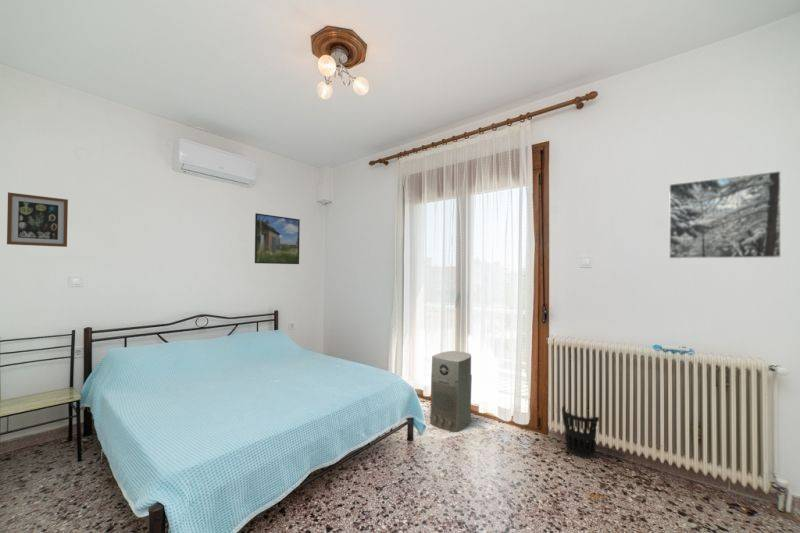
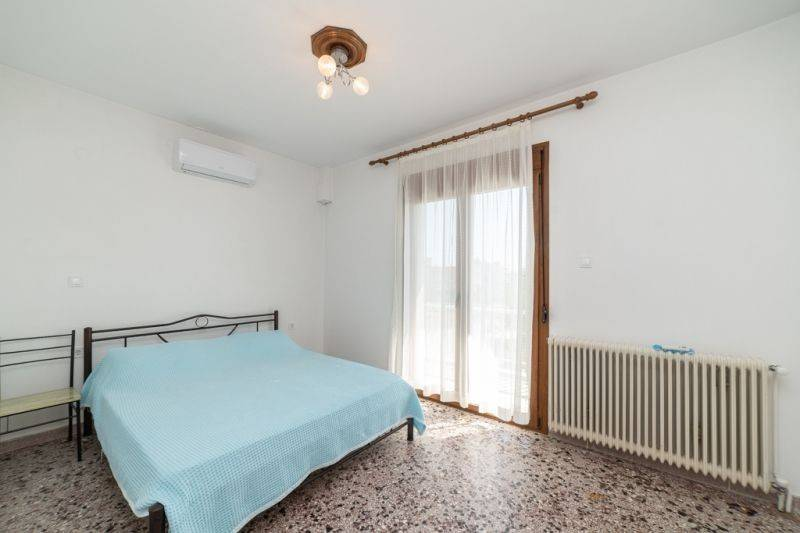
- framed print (720, 218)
- air purifier (452, 388)
- wall art (38, 220)
- wastebasket (579, 430)
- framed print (278, 240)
